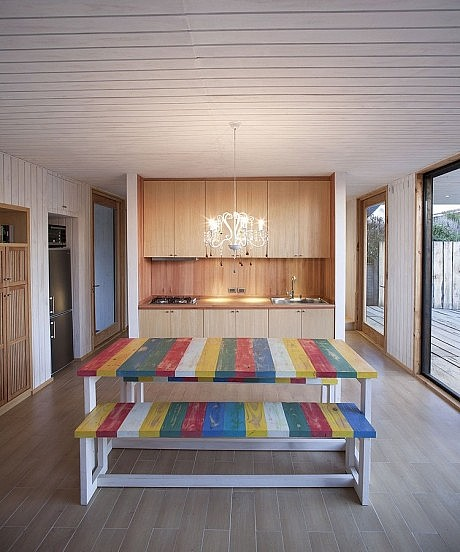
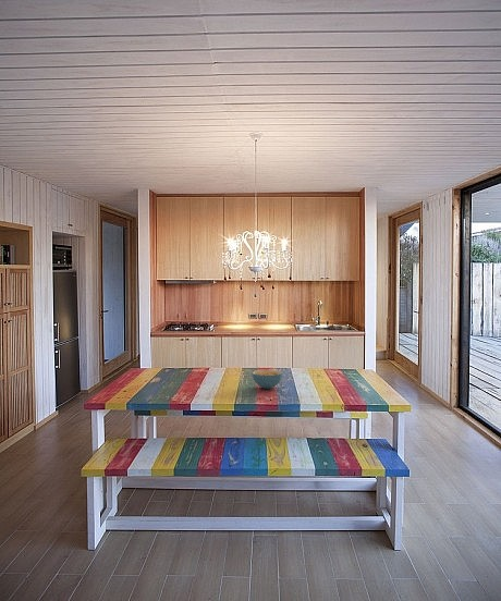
+ cereal bowl (267, 380)
